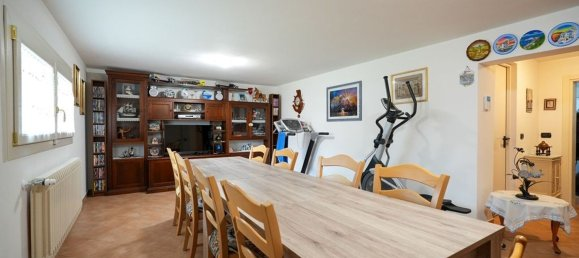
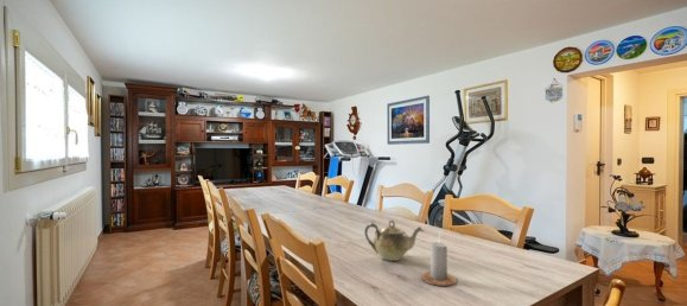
+ teapot (394, 238)
+ candle (438, 254)
